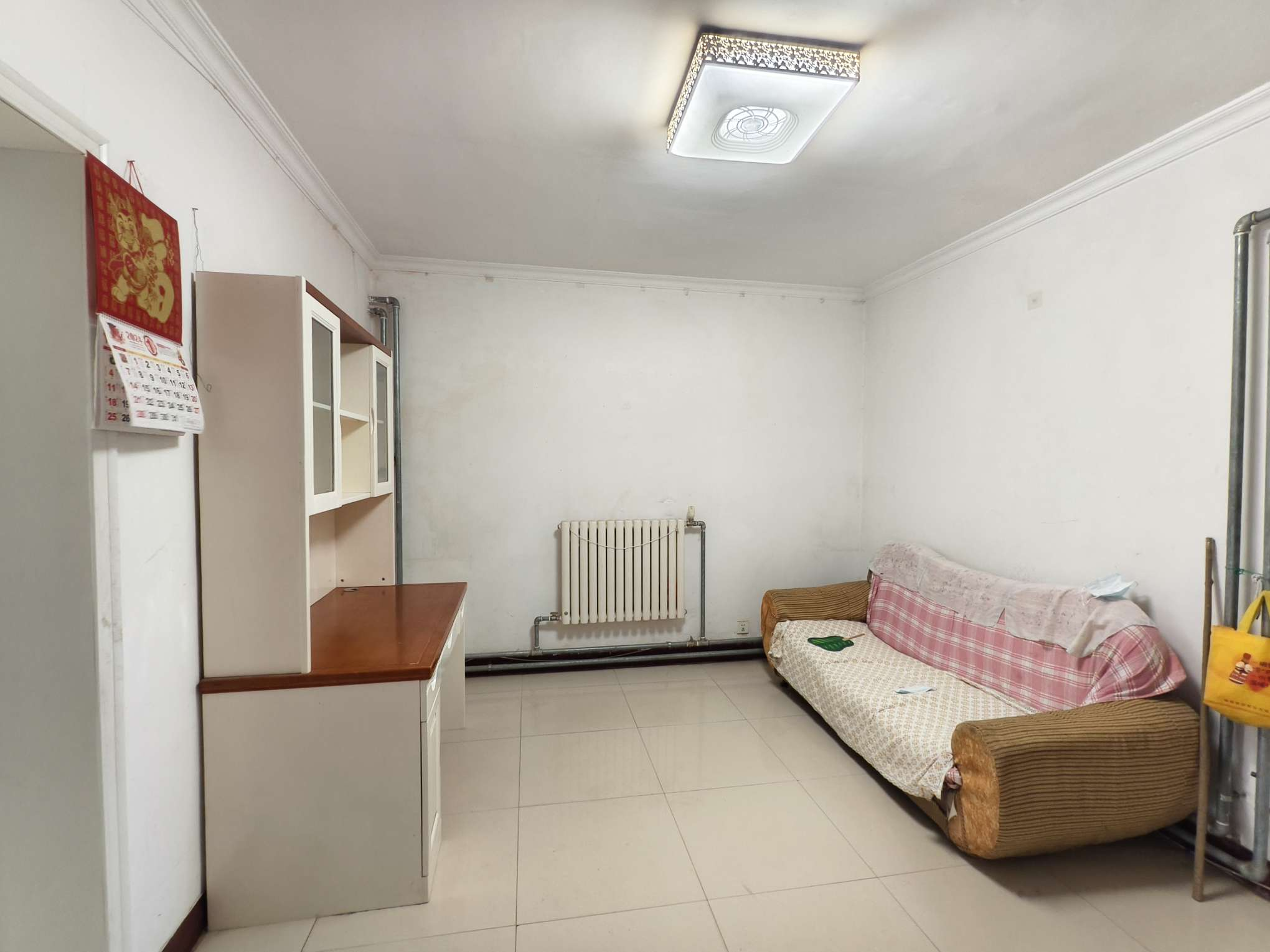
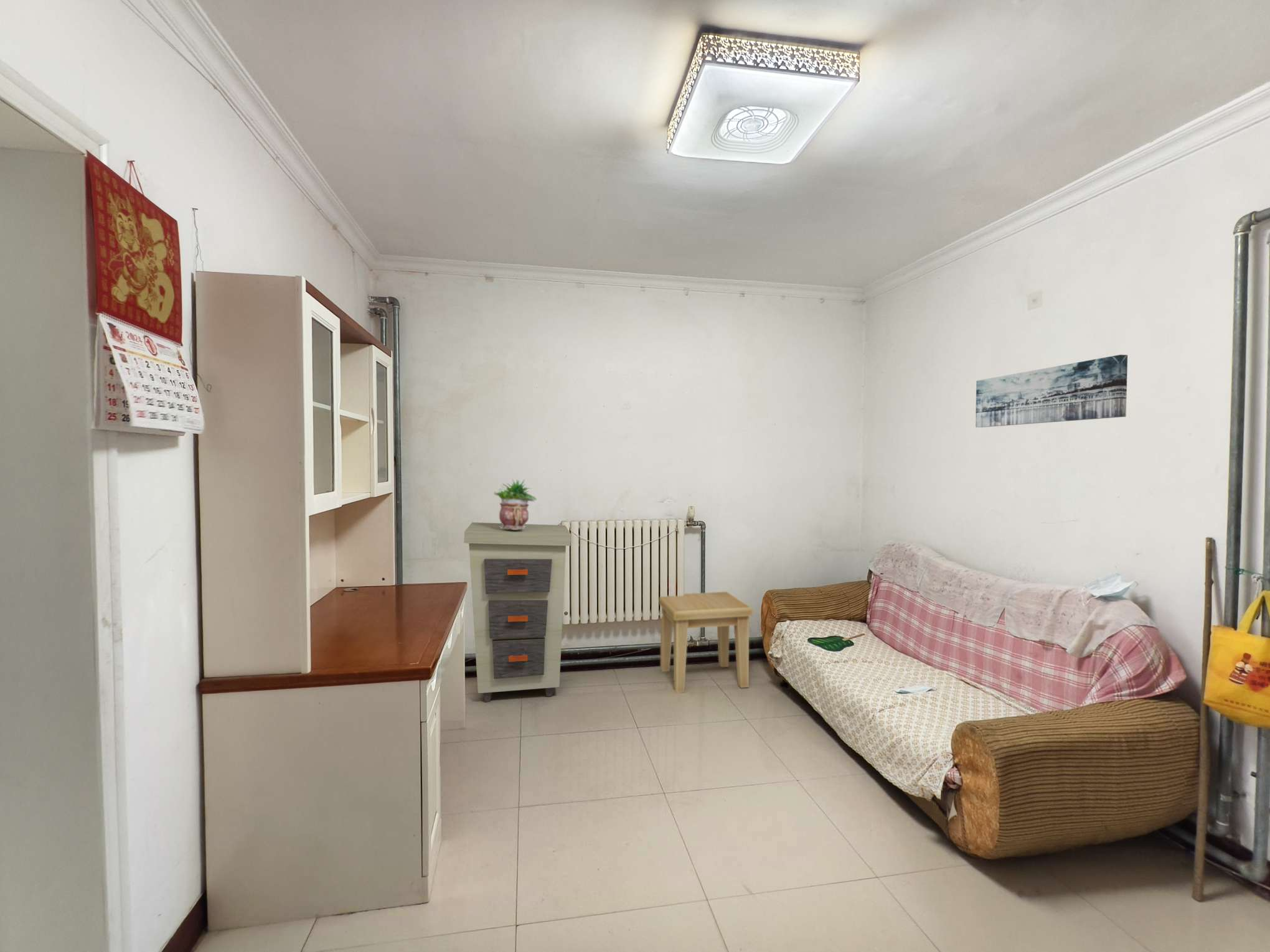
+ side table (700, 627)
+ potted plant (512, 502)
+ cabinet (519, 609)
+ wall art (1040, 396)
